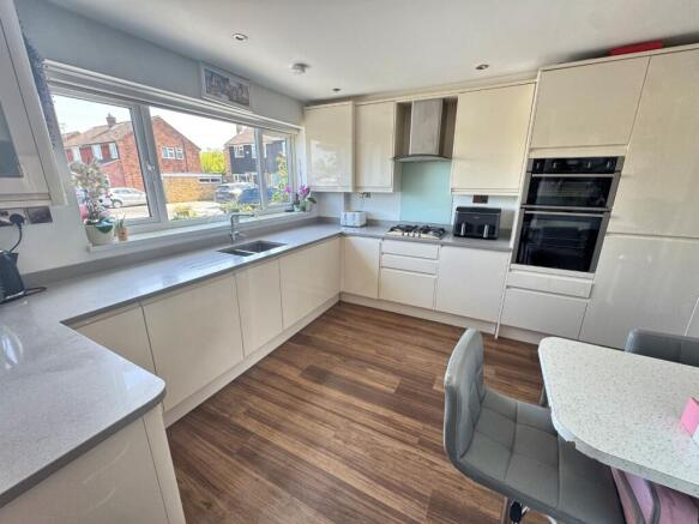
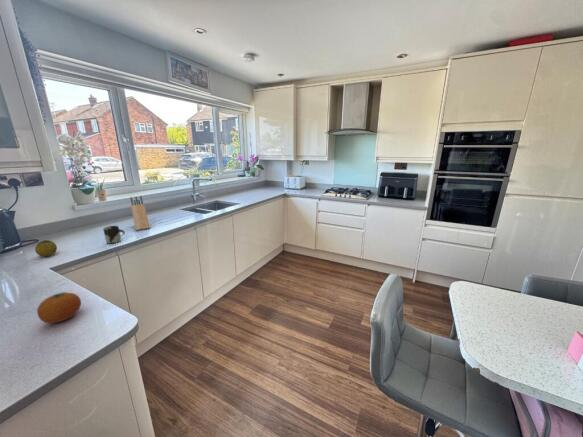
+ fruit (60, 307)
+ knife block (139, 212)
+ fruit (46, 248)
+ cup (115, 234)
